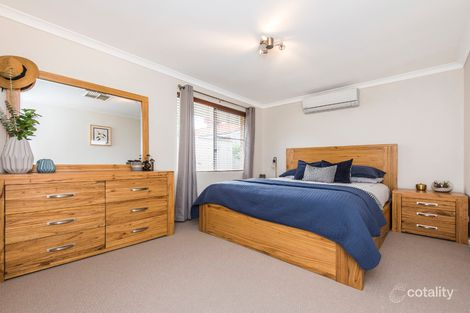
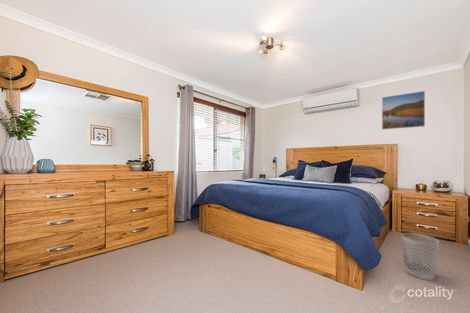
+ wastebasket (419, 255)
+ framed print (402, 111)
